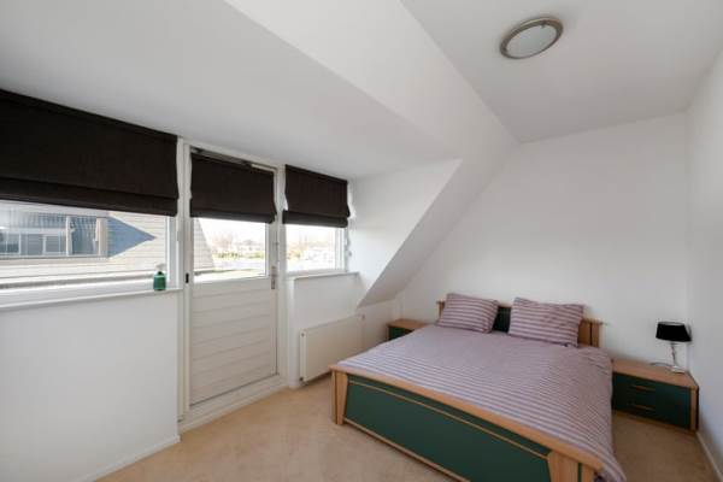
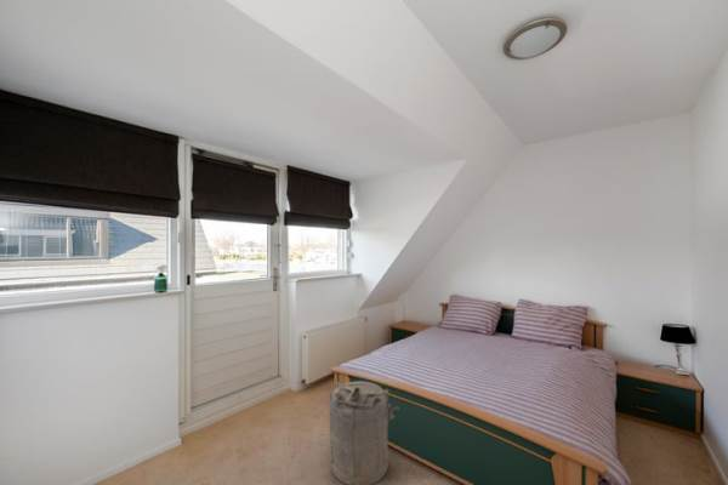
+ laundry hamper (357, 423)
